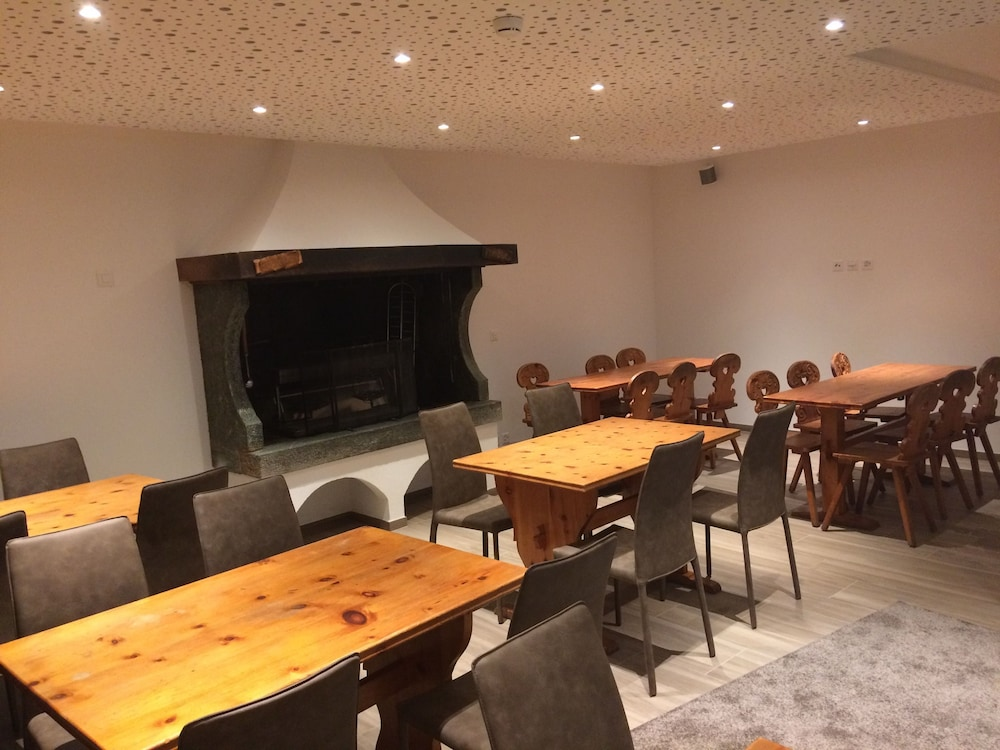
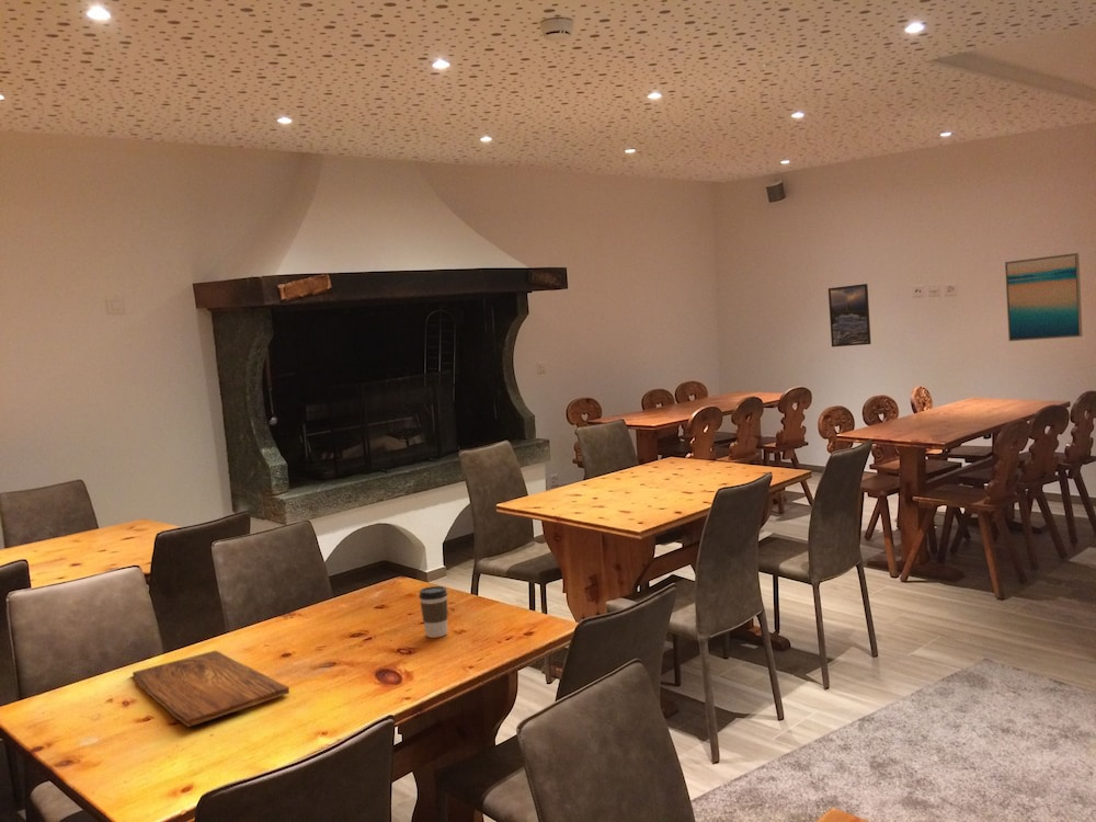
+ wall art (1042, 298)
+ cutting board (204, 683)
+ coffee cup (434, 612)
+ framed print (848, 316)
